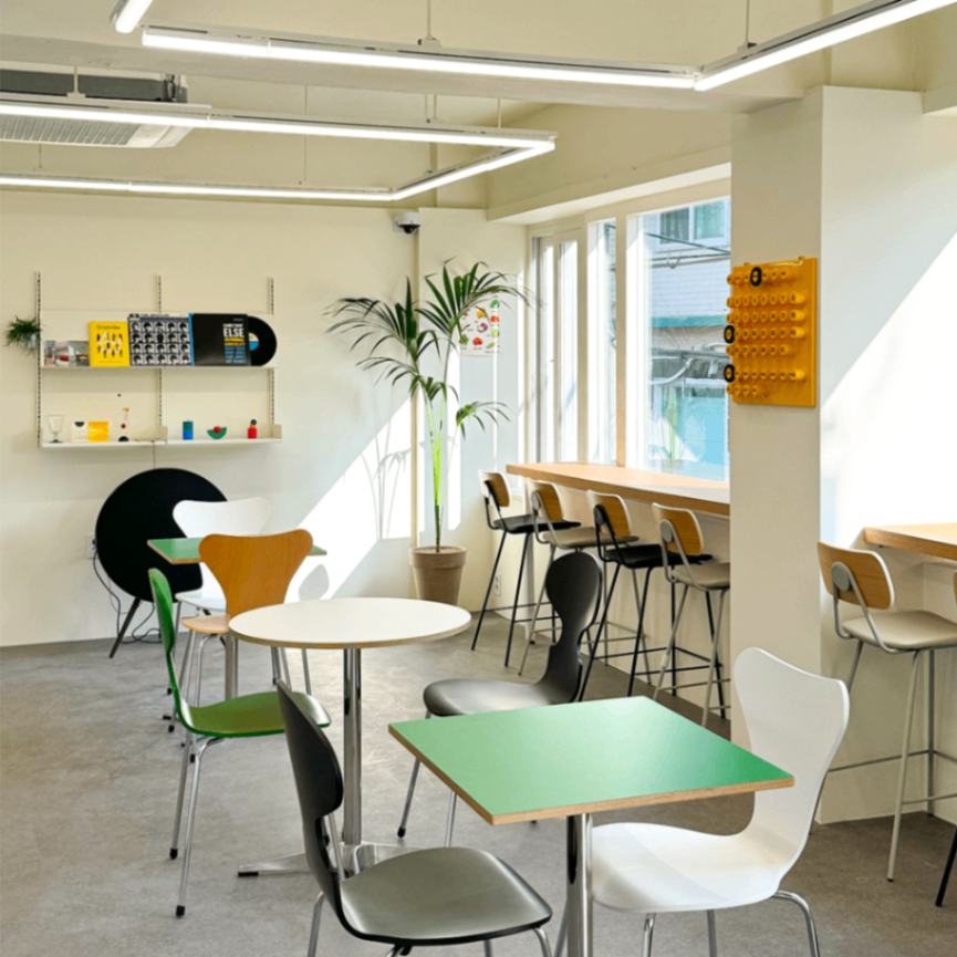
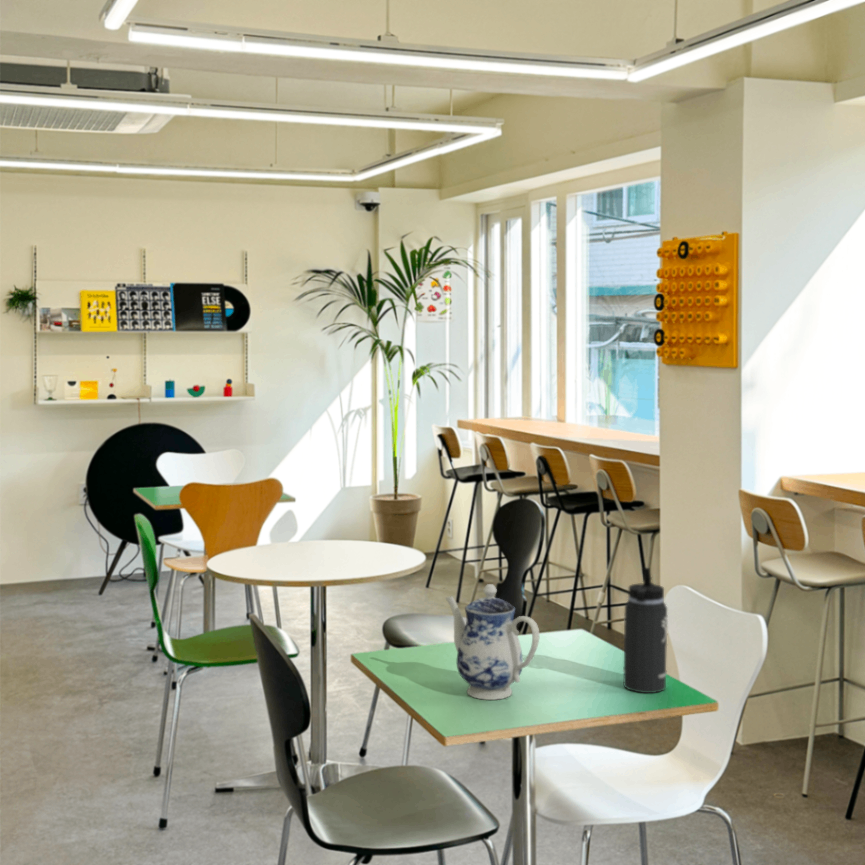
+ teapot (489, 638)
+ thermos bottle (644, 628)
